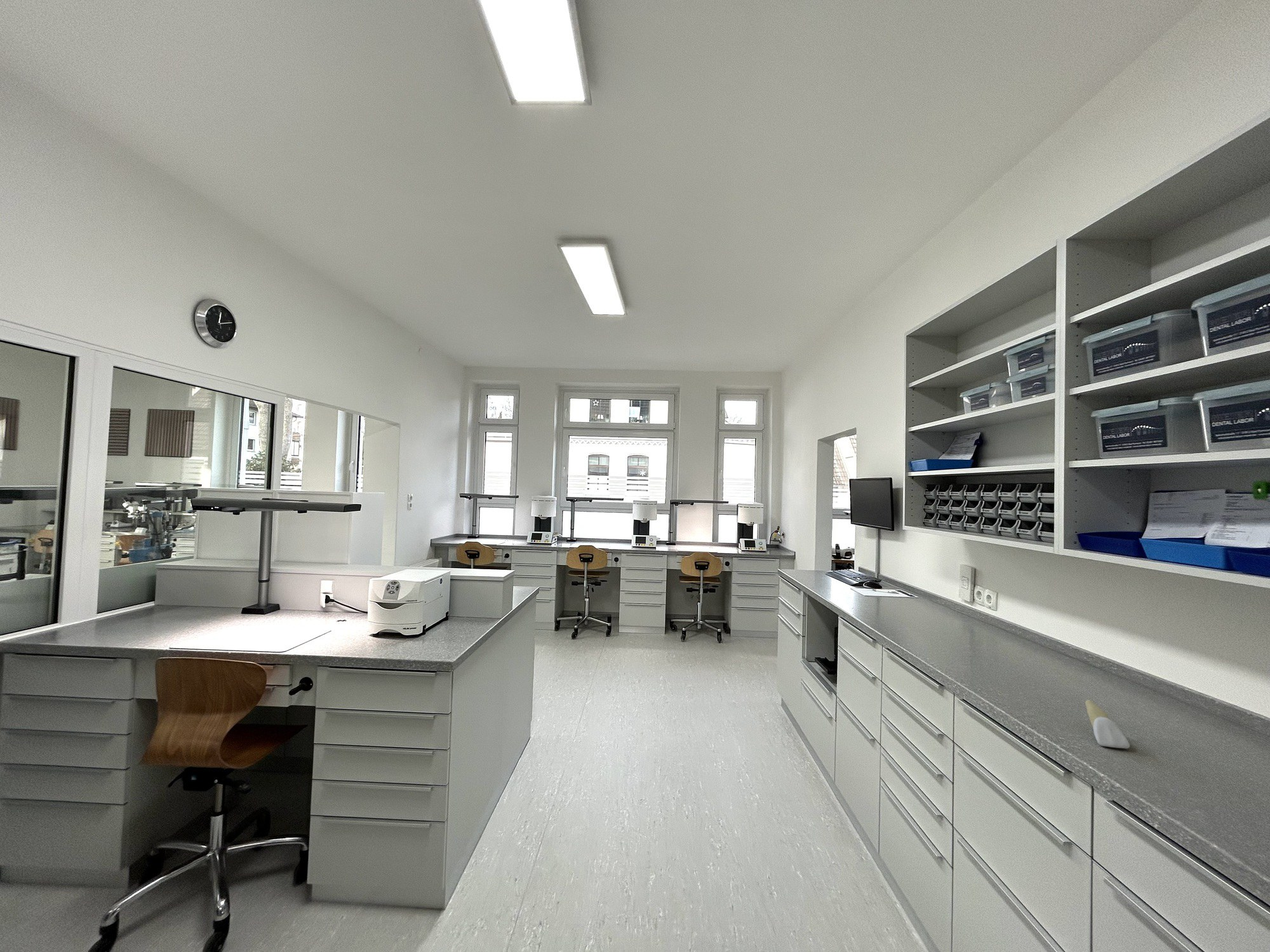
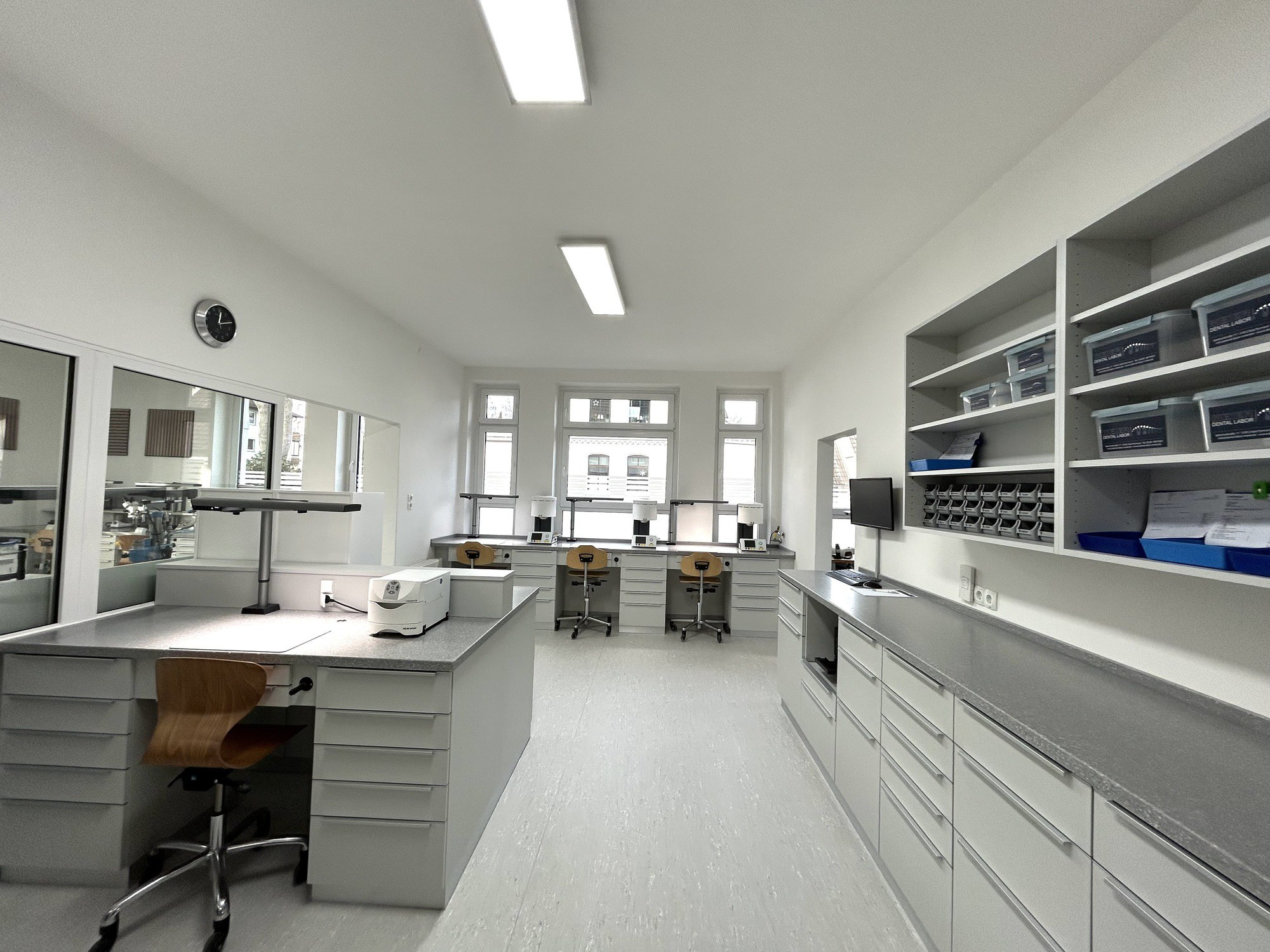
- dental model (1102, 722)
